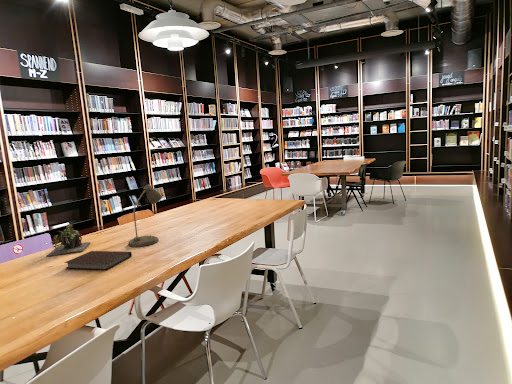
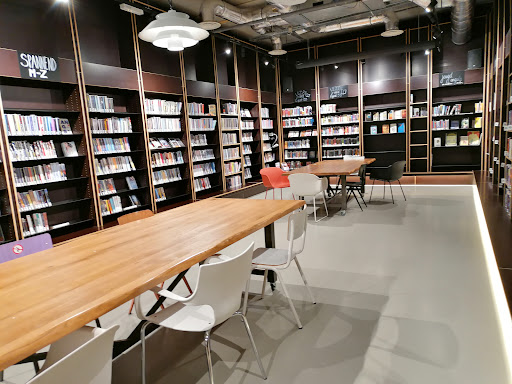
- desk lamp (134, 213)
- notebook (99, 259)
- plant (68, 237)
